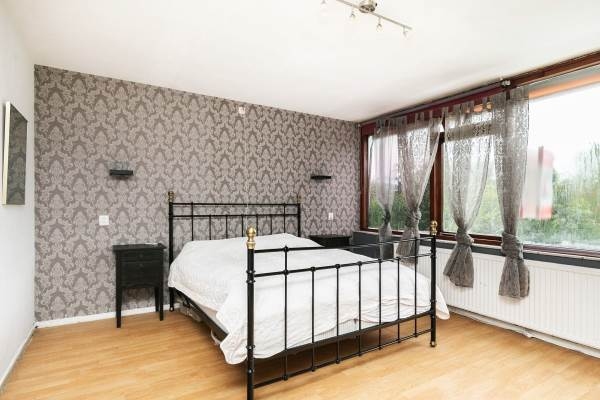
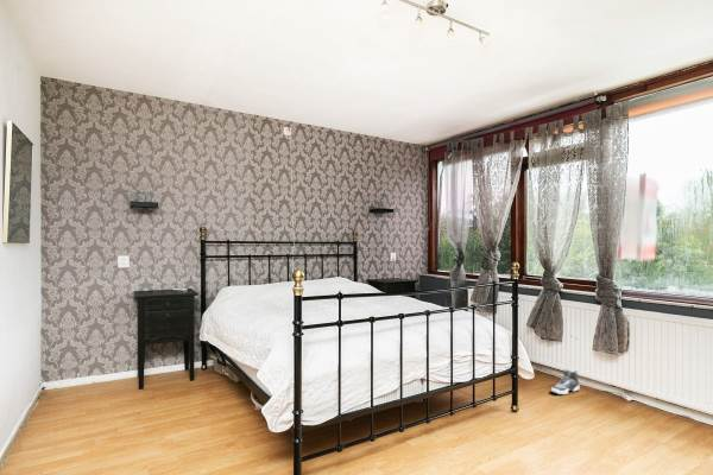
+ sneaker (564, 380)
